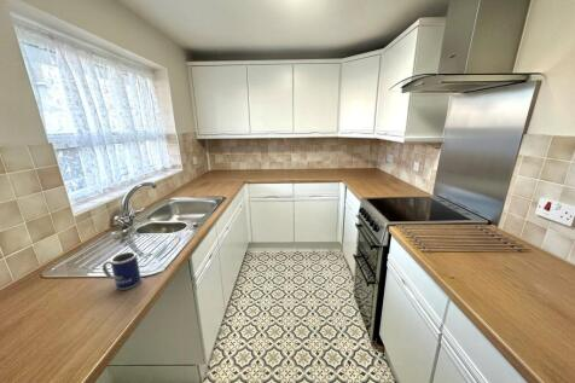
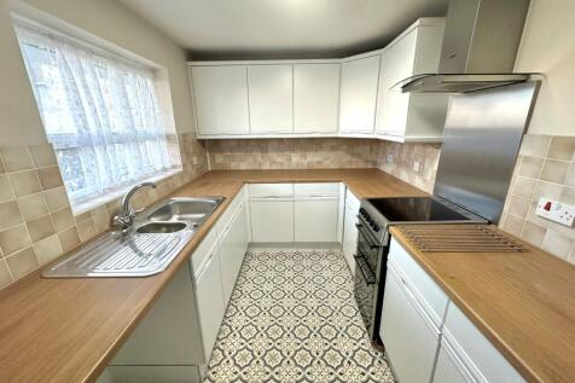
- mug (121, 271)
